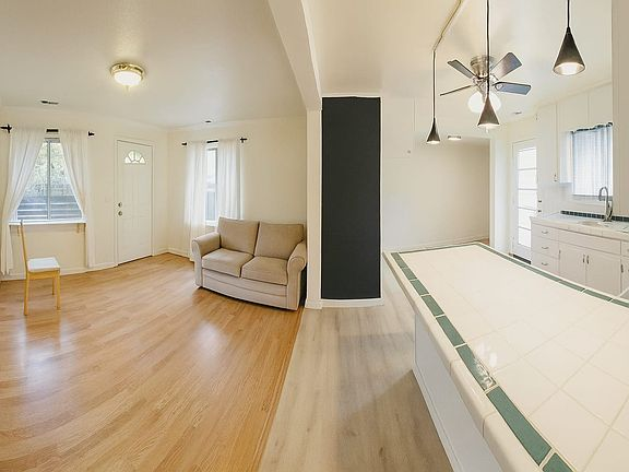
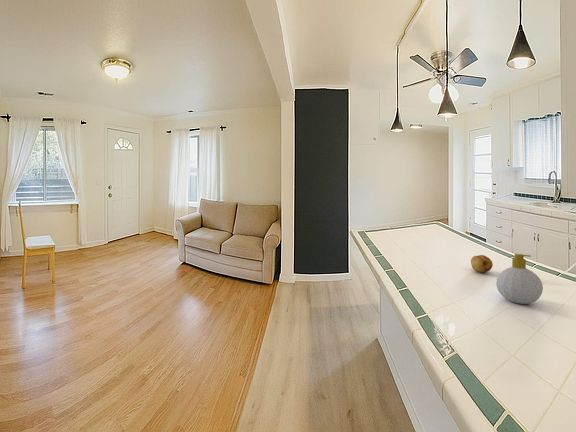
+ fruit (481, 263)
+ soap bottle (518, 277)
